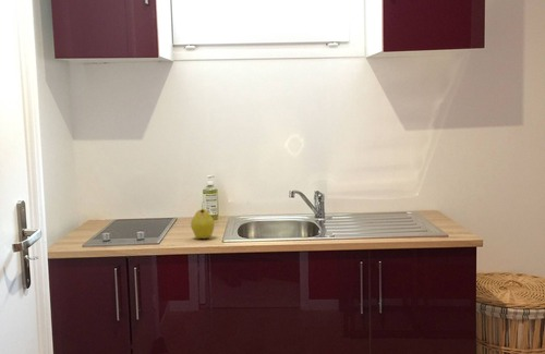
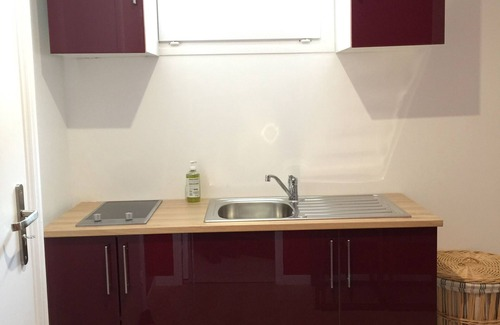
- fruit (203, 223)
